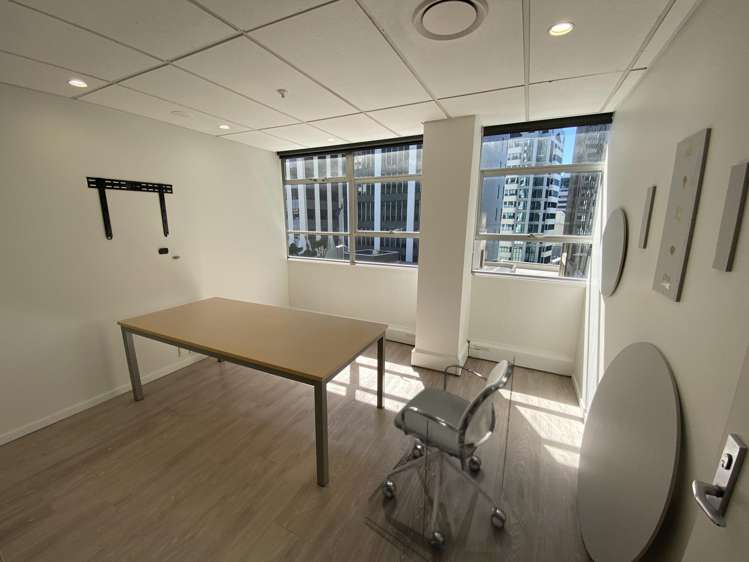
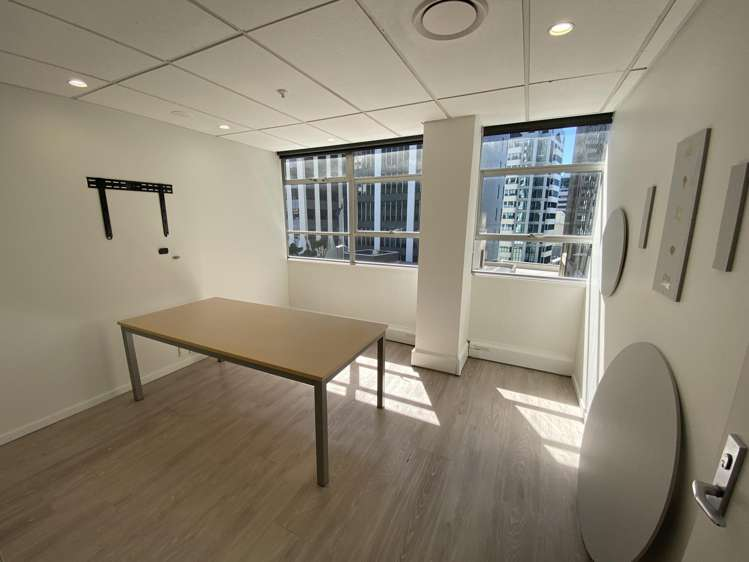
- office chair (424, 424)
